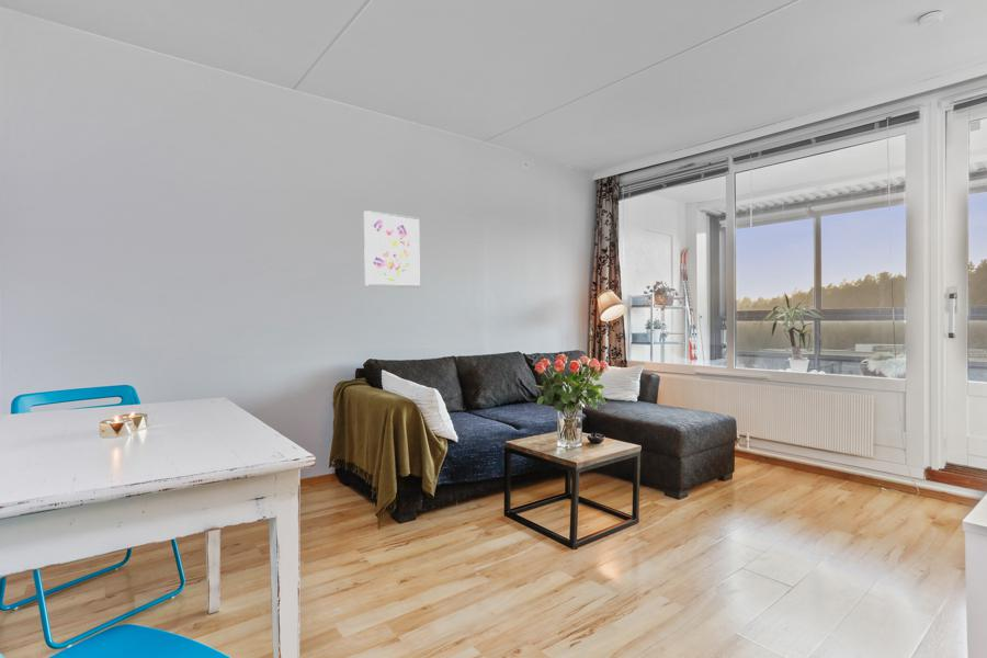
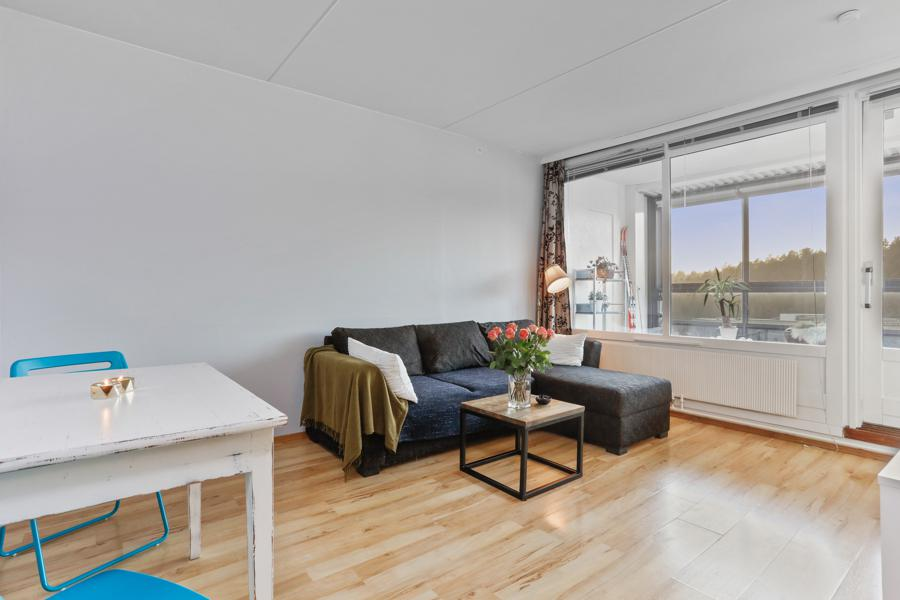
- wall art (393, 250)
